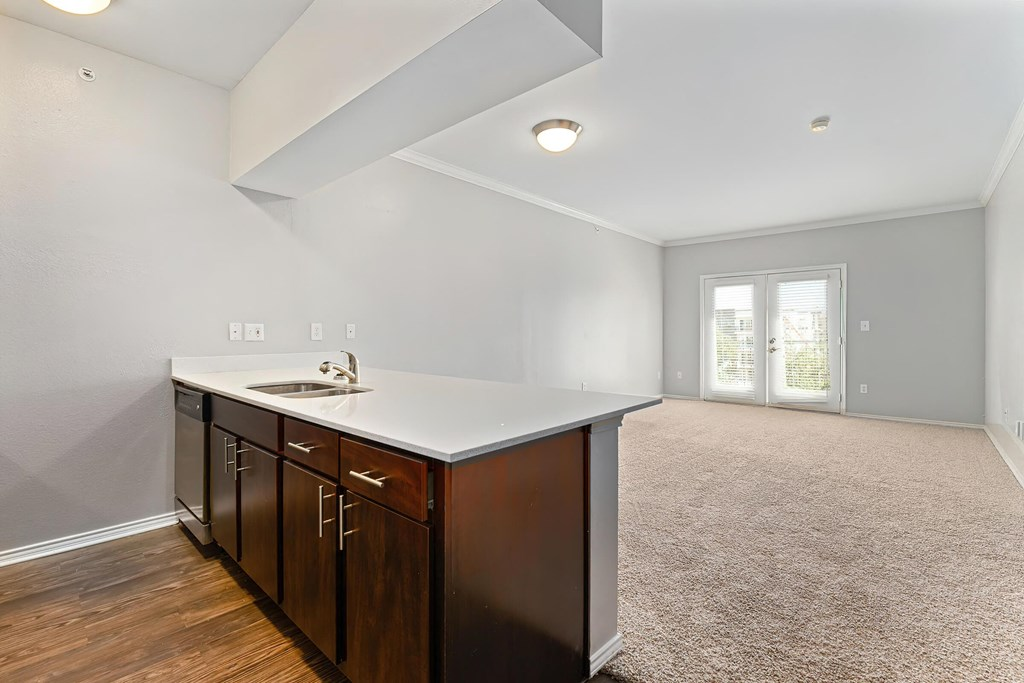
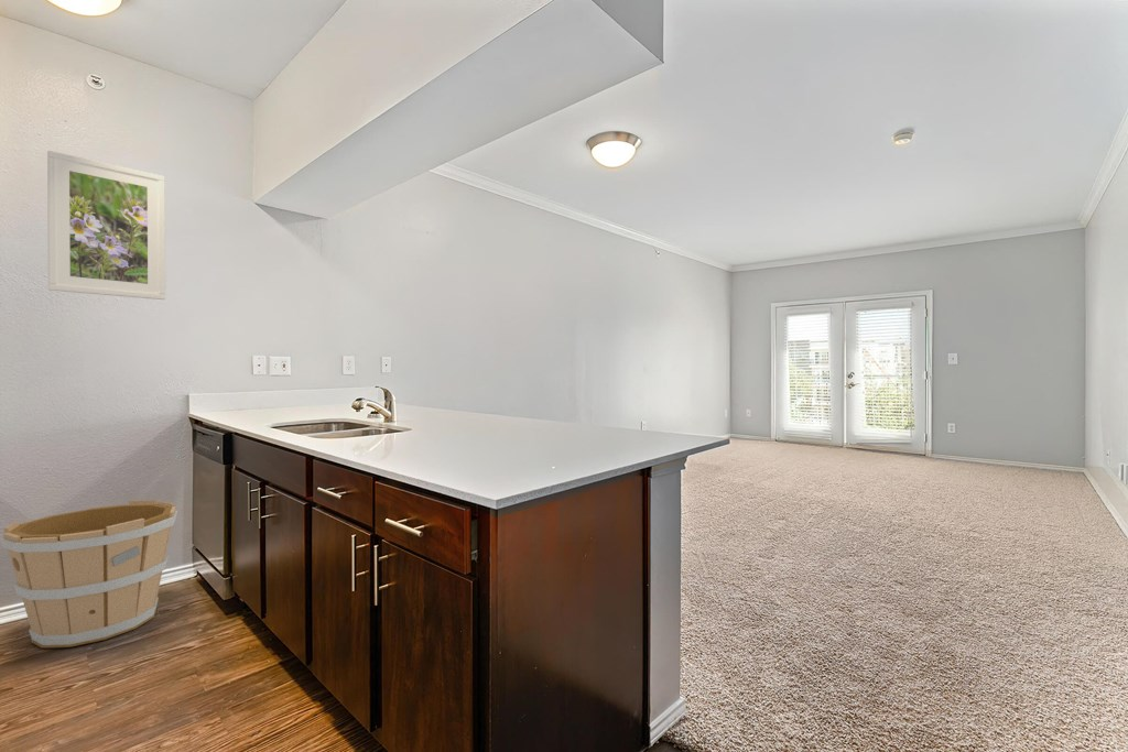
+ wooden bucket (97, 568)
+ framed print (109, 229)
